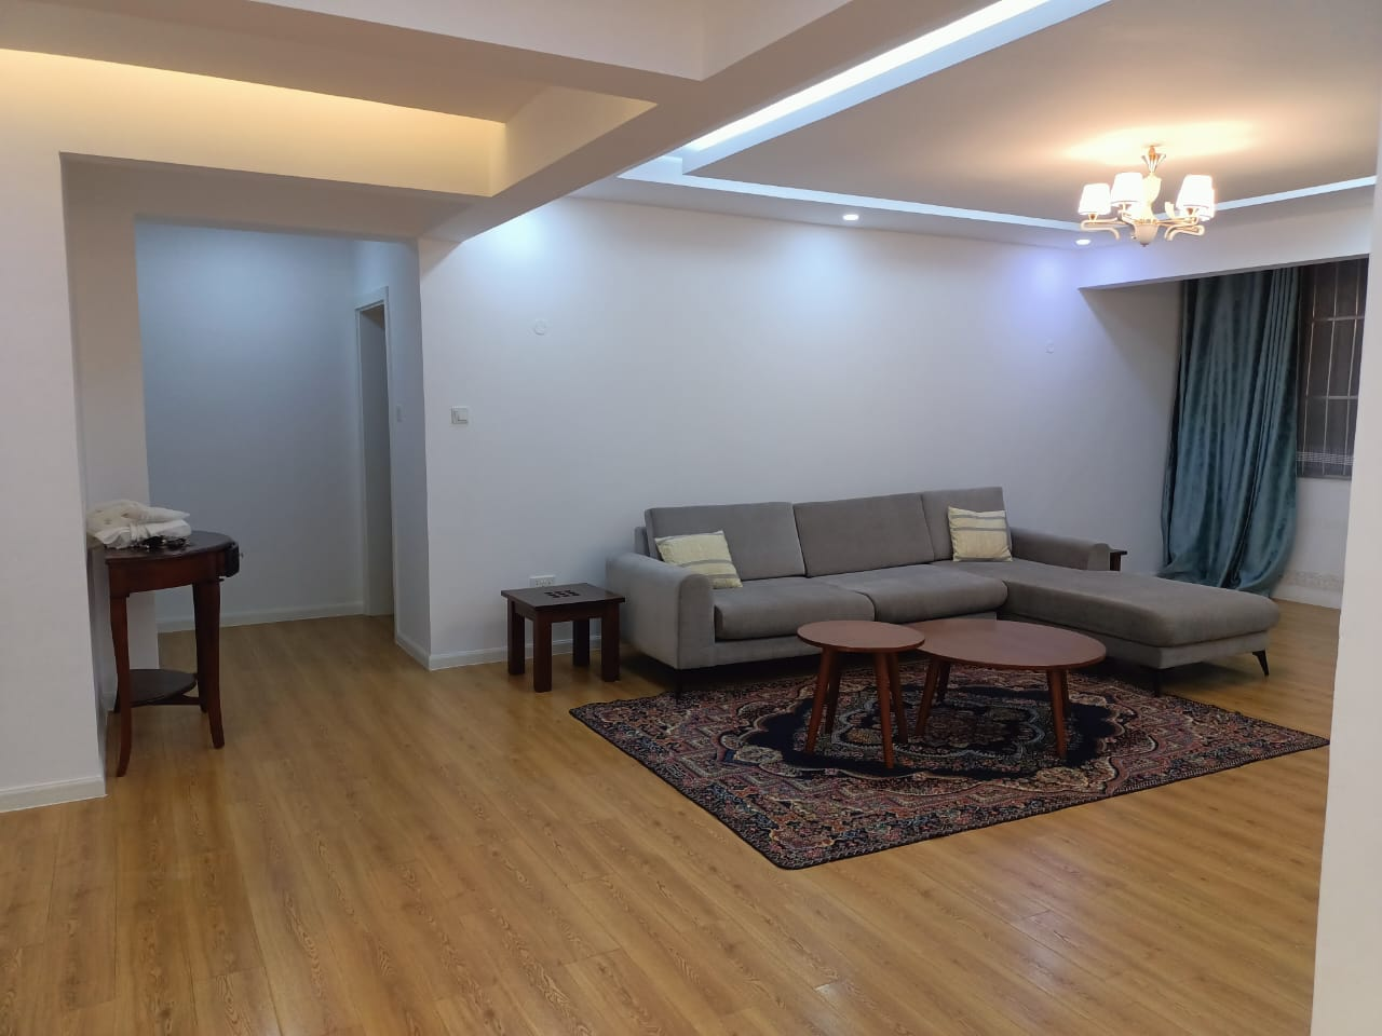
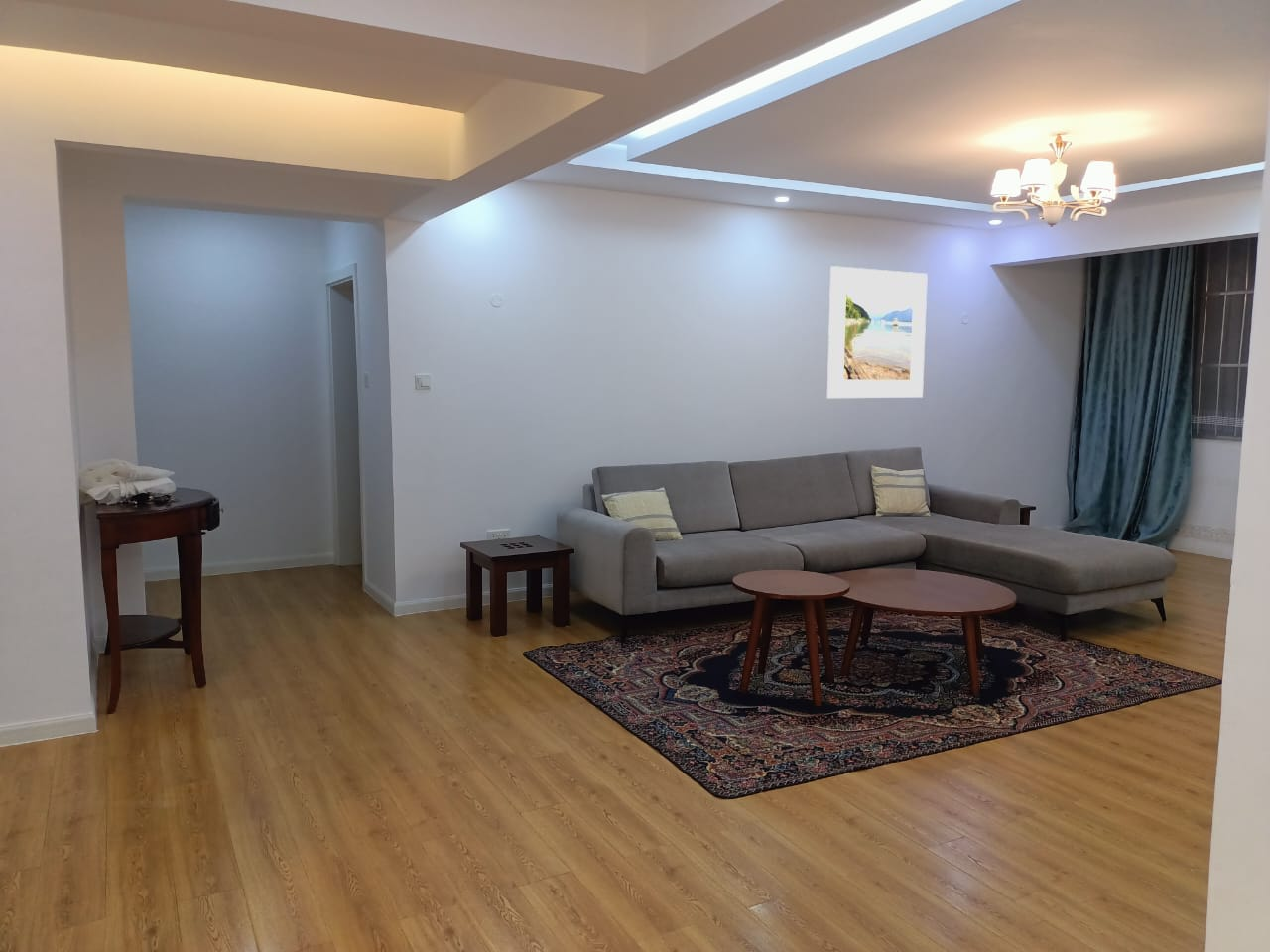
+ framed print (878, 334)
